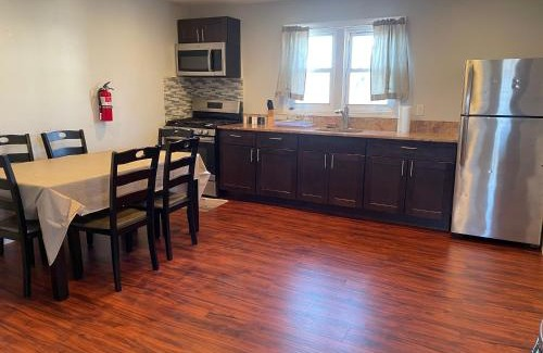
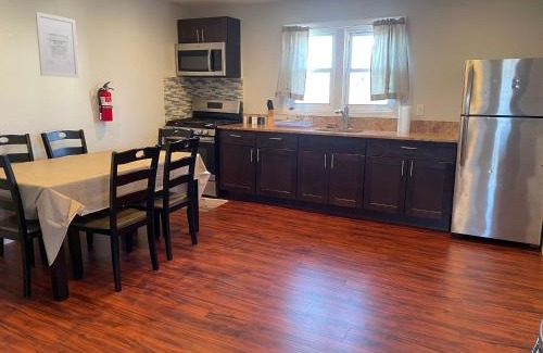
+ wall art (58, 47)
